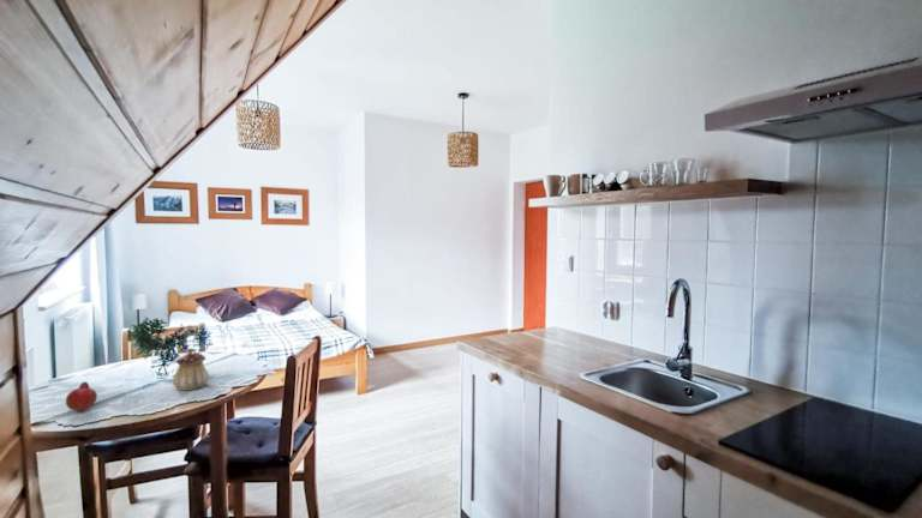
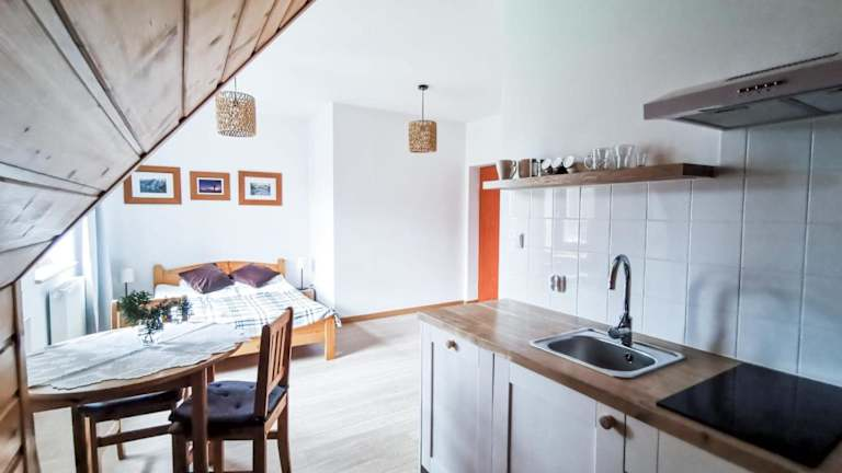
- teapot (190, 367)
- fruit (80, 397)
